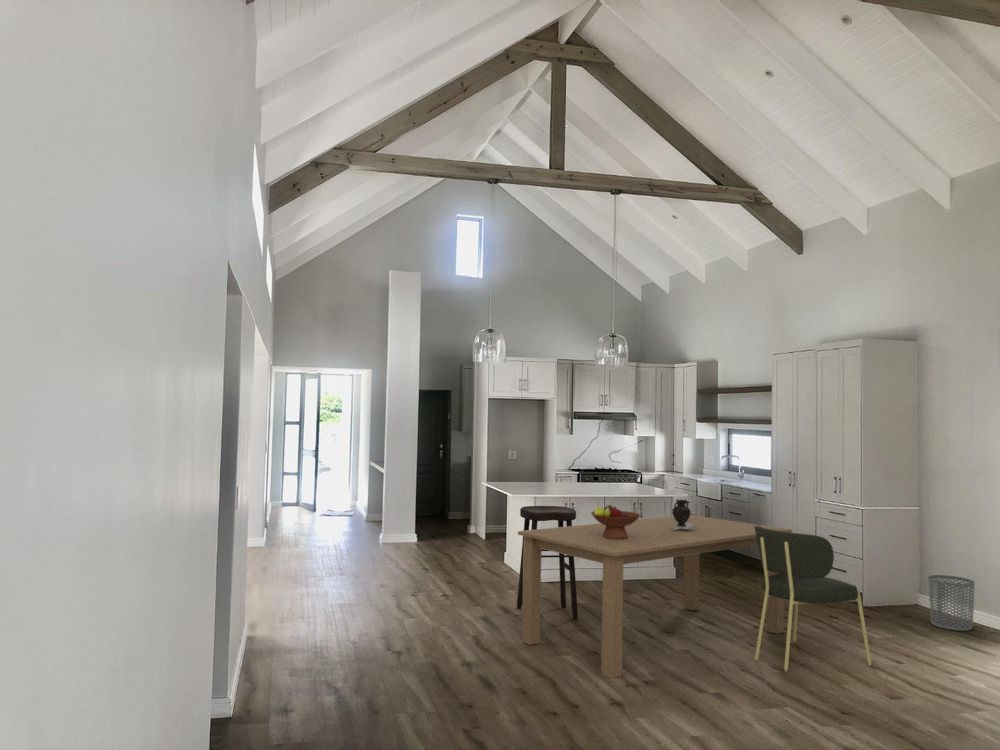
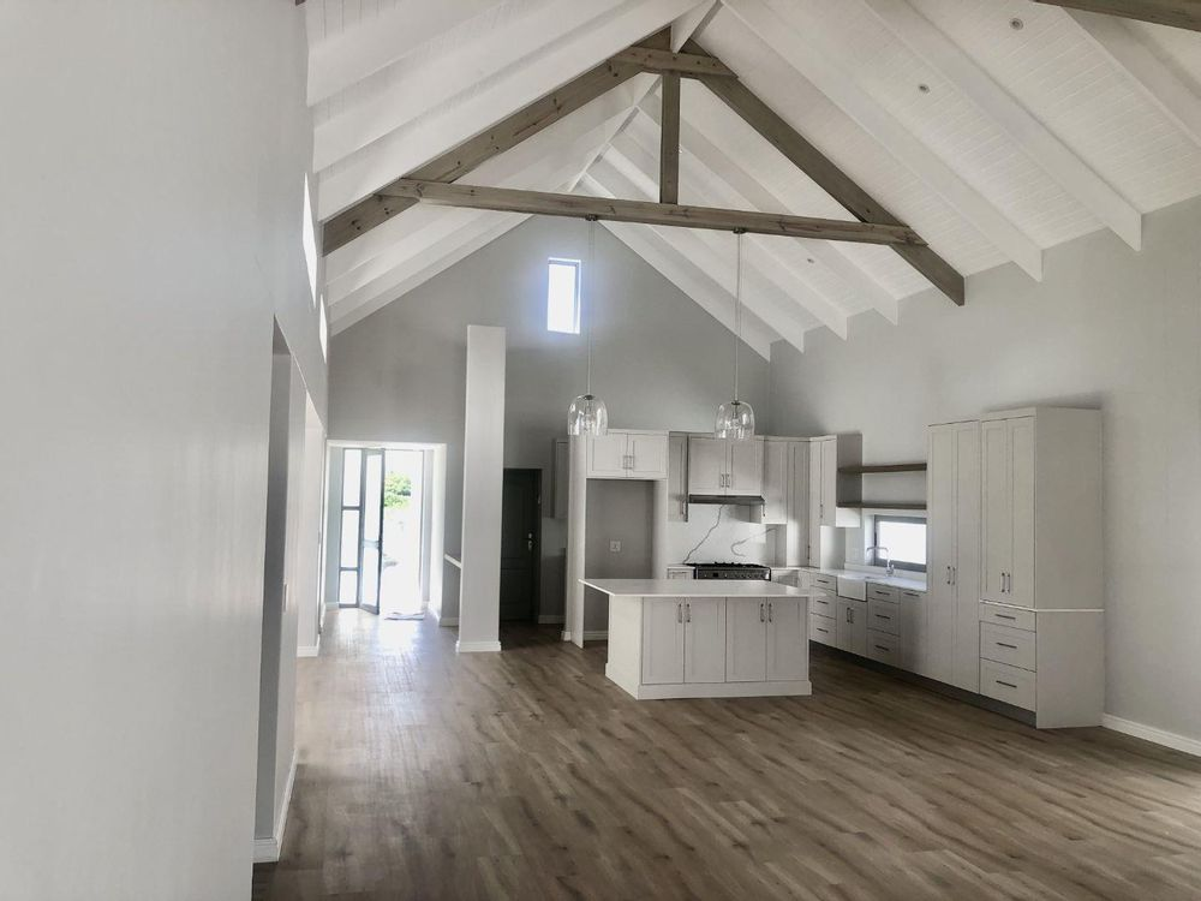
- stool (547, 557)
- dining chair (801, 593)
- dining table (657, 559)
- fruit bowl (615, 520)
- vase (683, 514)
- waste bin (951, 602)
